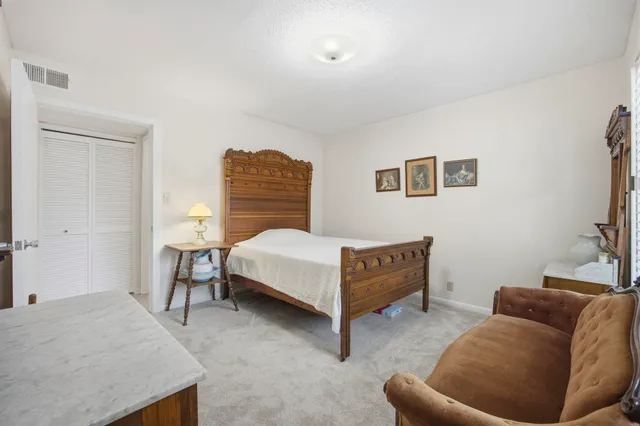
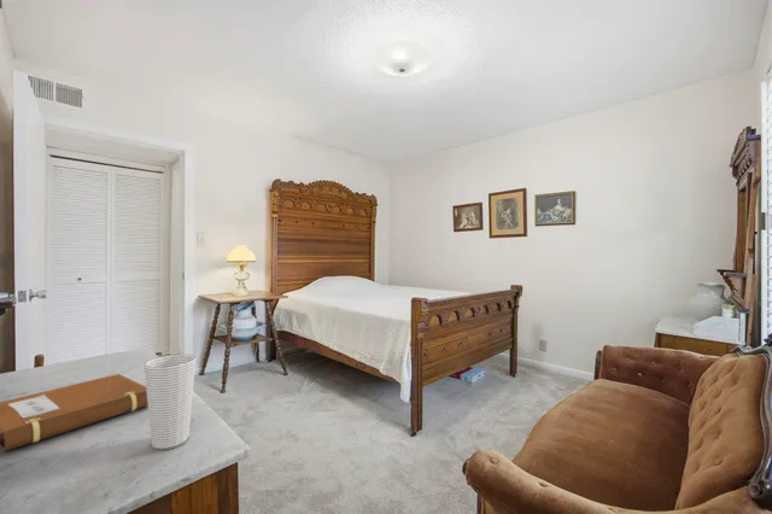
+ cup (170, 401)
+ notebook (69, 407)
